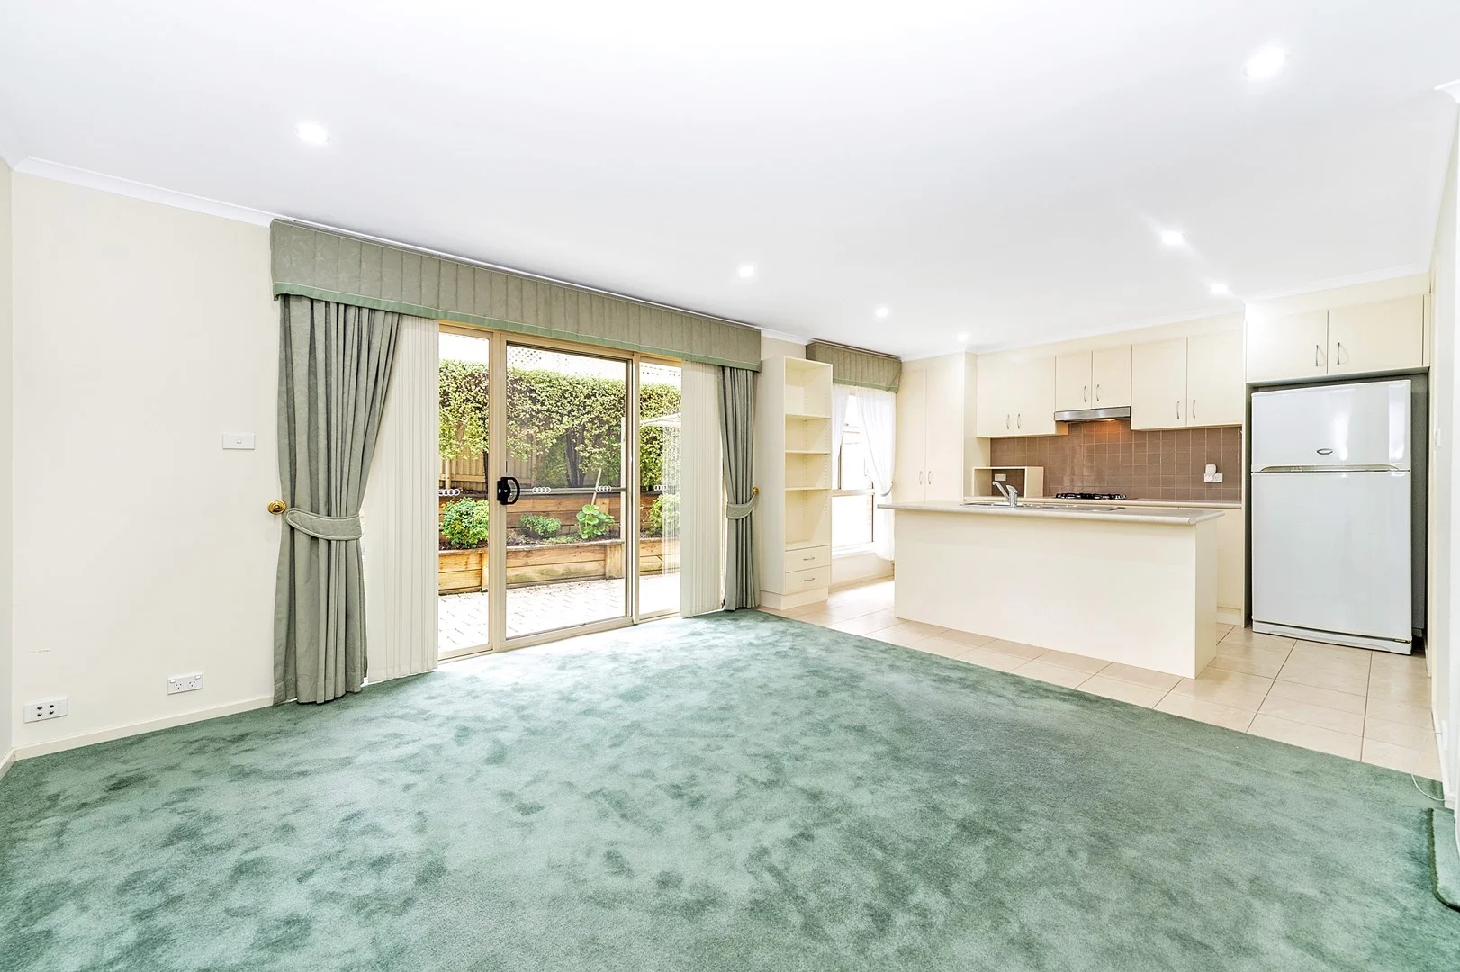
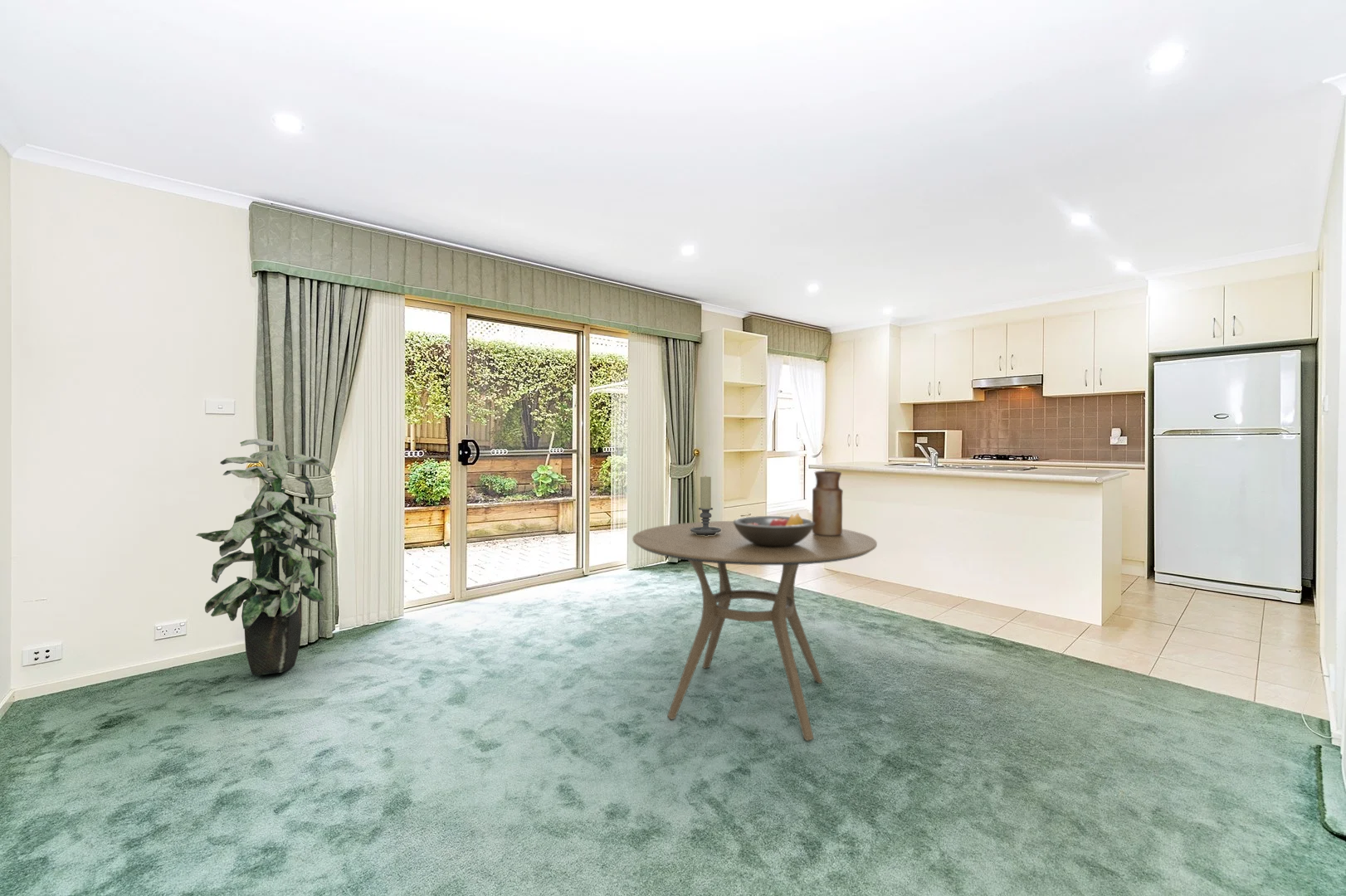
+ candle holder (705, 504)
+ vase (827, 502)
+ fruit bowl (773, 528)
+ dining table (751, 617)
+ indoor plant (268, 554)
